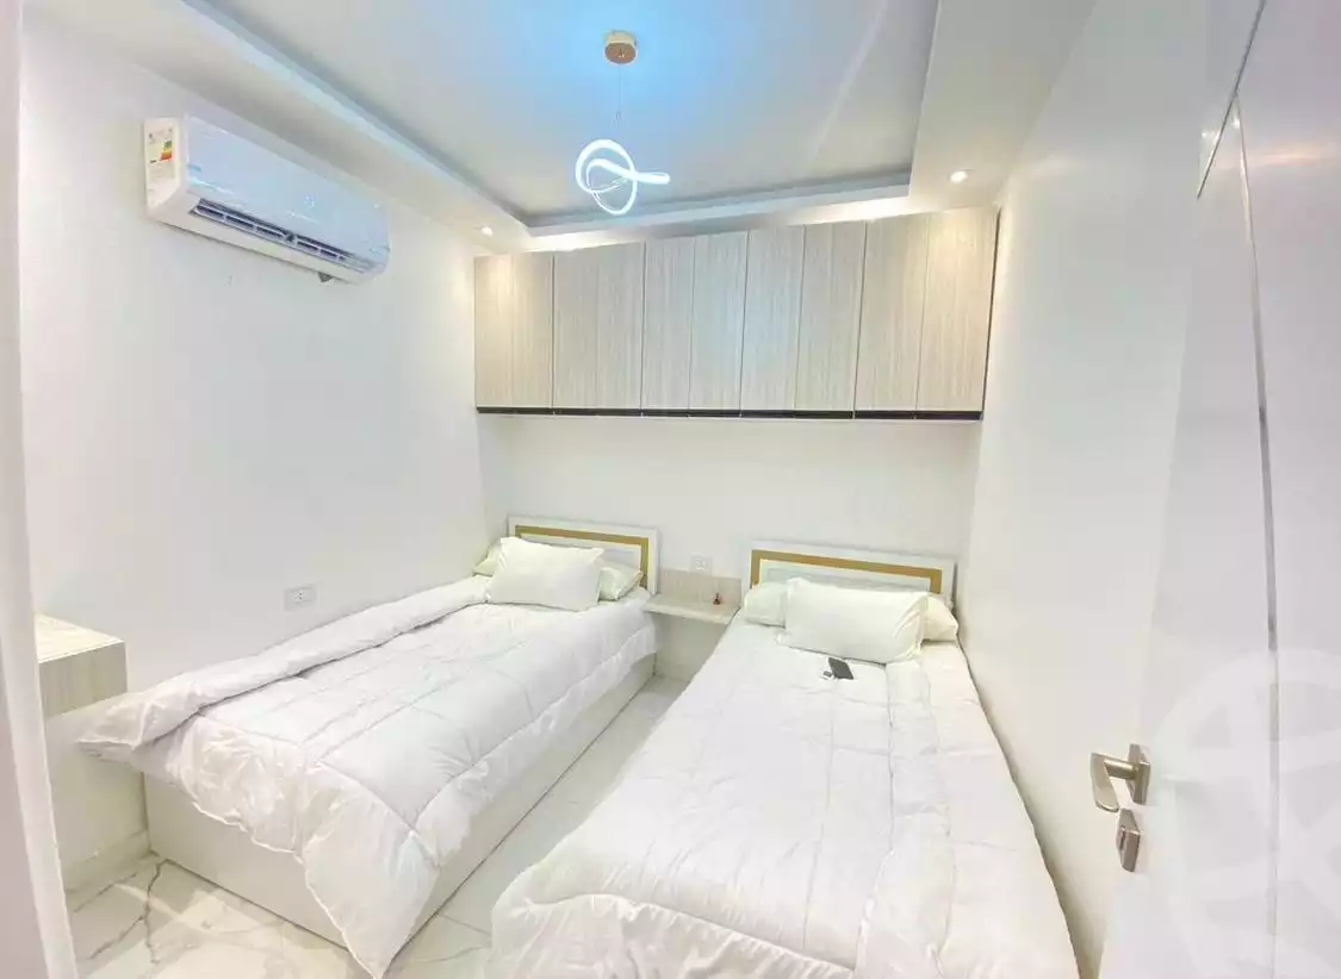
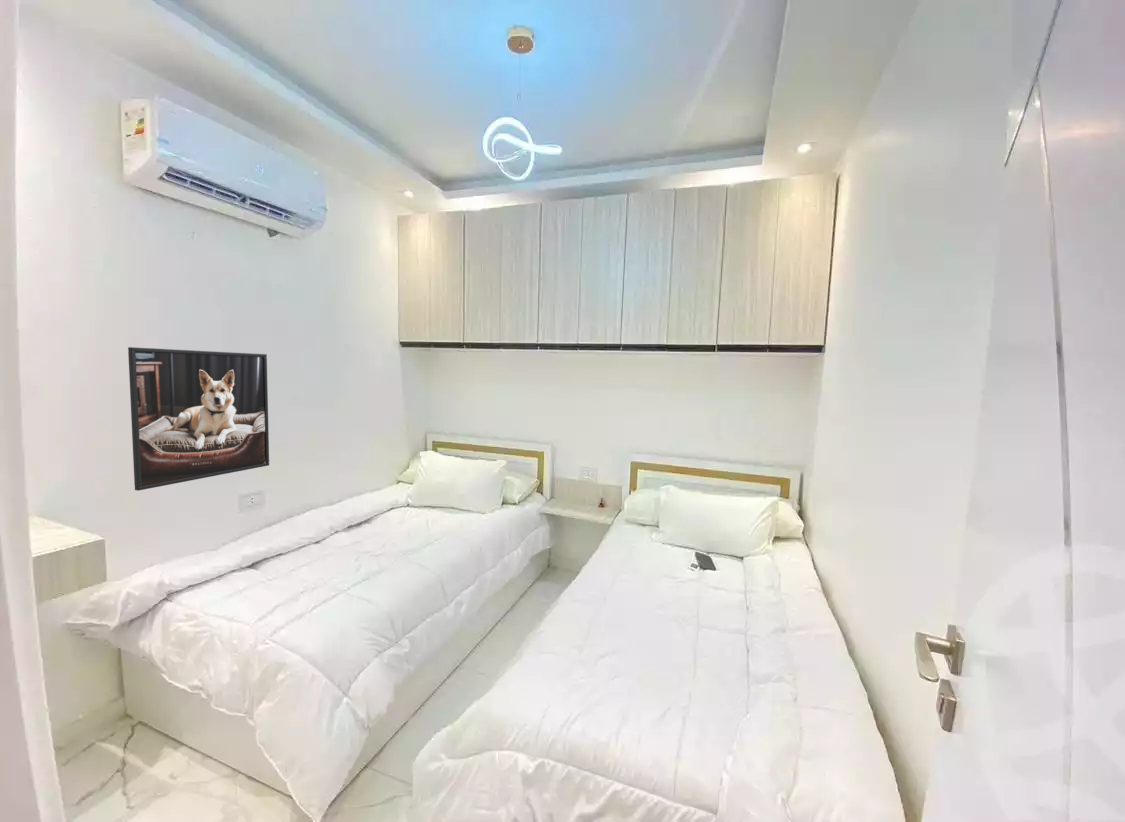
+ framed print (208, 414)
